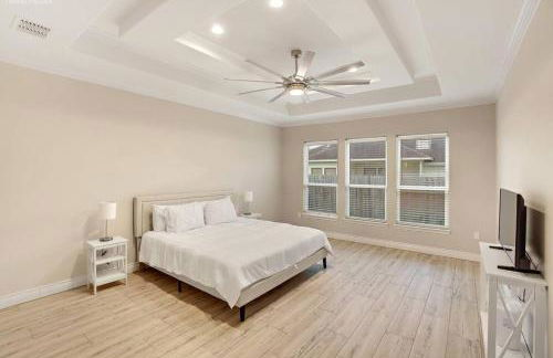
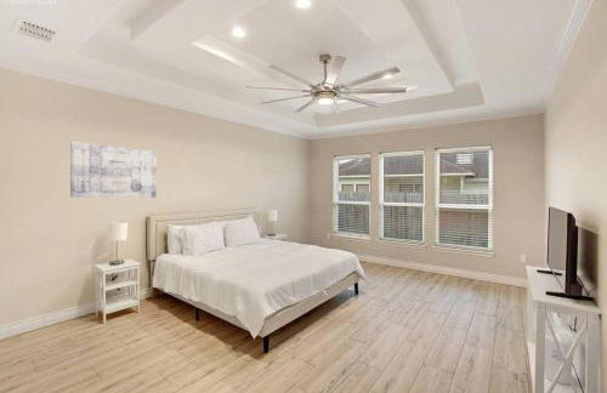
+ wall art (117, 172)
